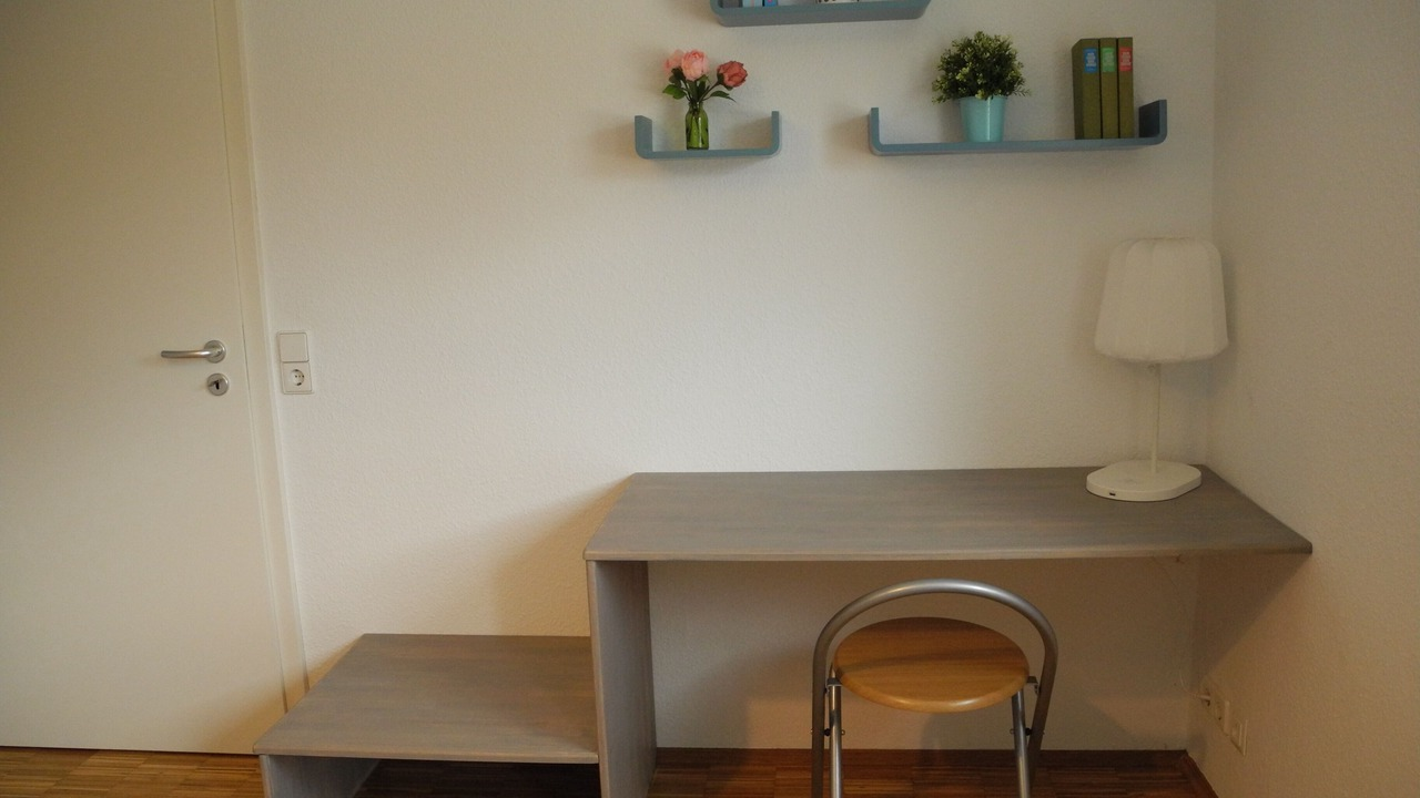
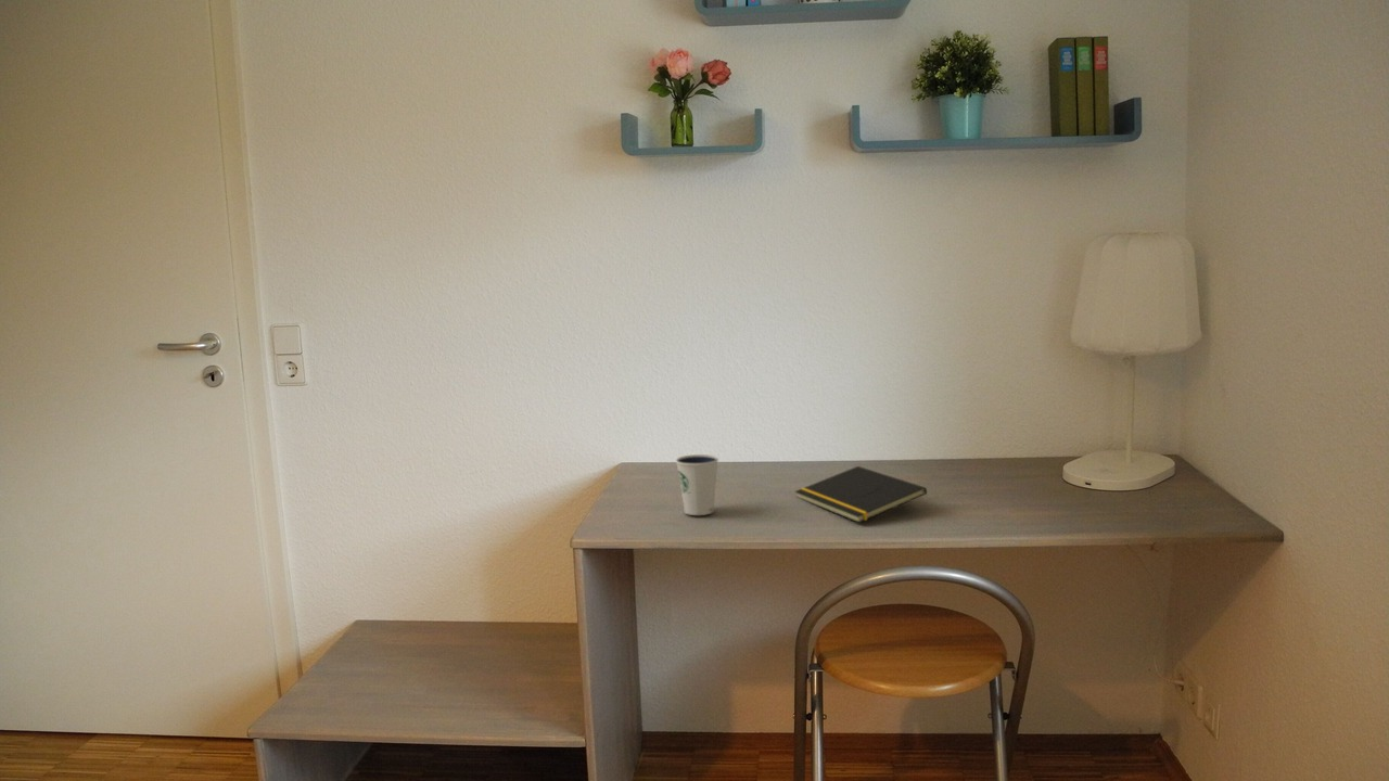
+ notepad (858, 492)
+ dixie cup (698, 485)
